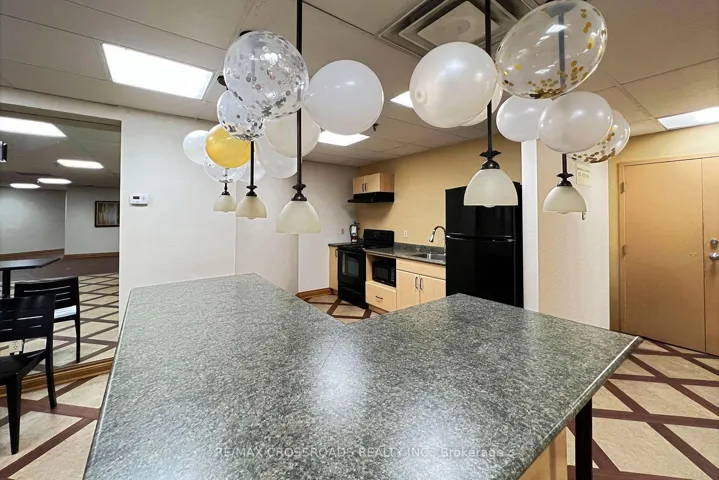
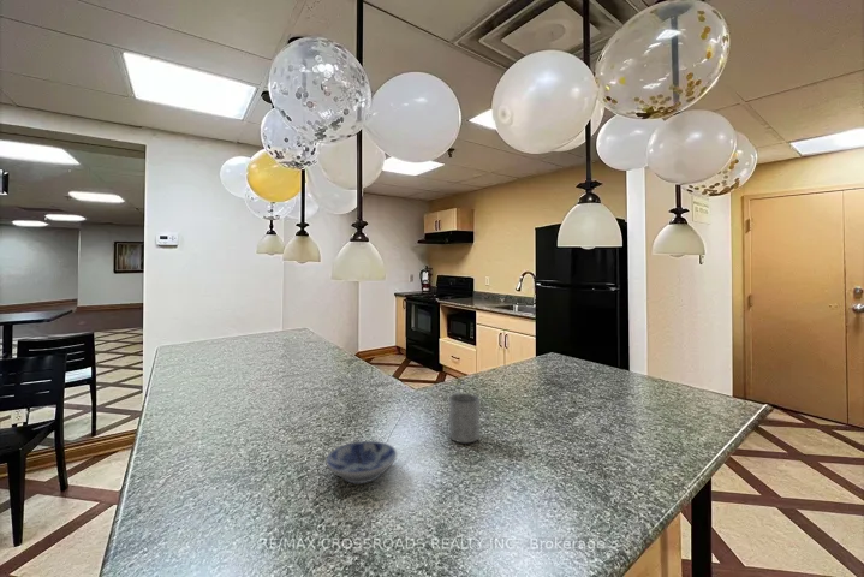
+ mug (461, 415)
+ bowl (362, 463)
